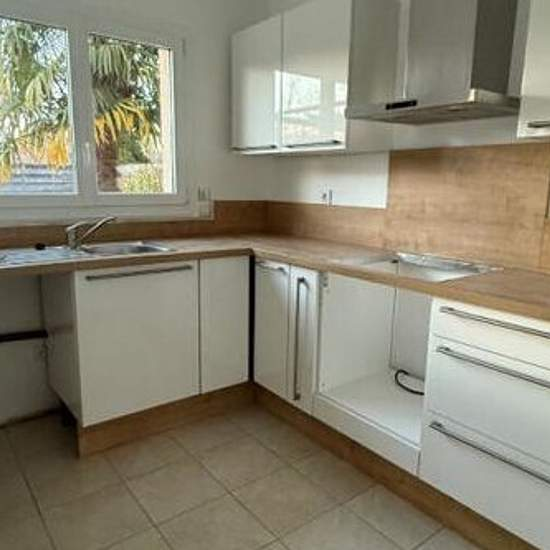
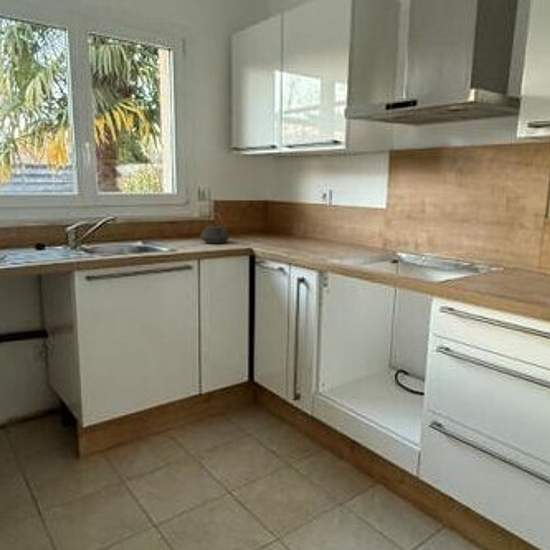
+ teapot (216, 227)
